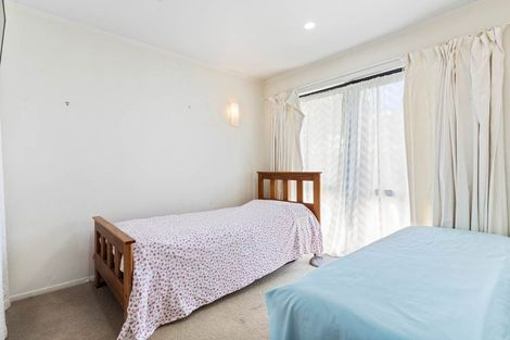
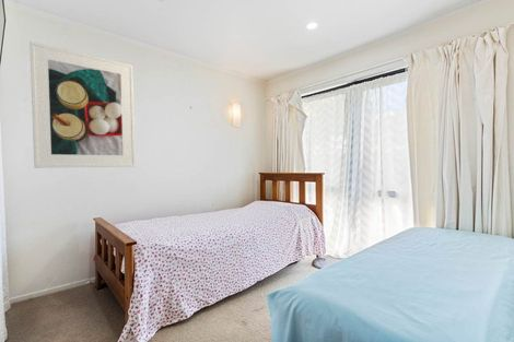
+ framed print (87, 110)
